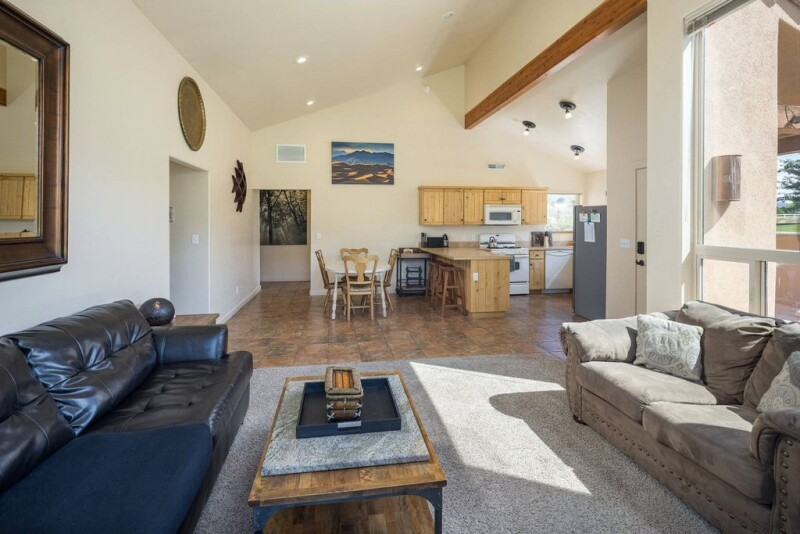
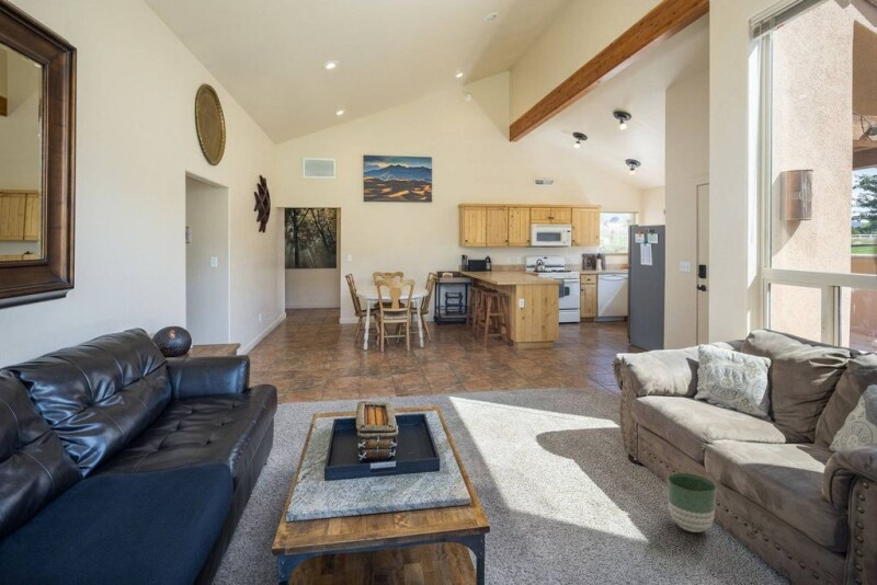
+ planter (691, 505)
